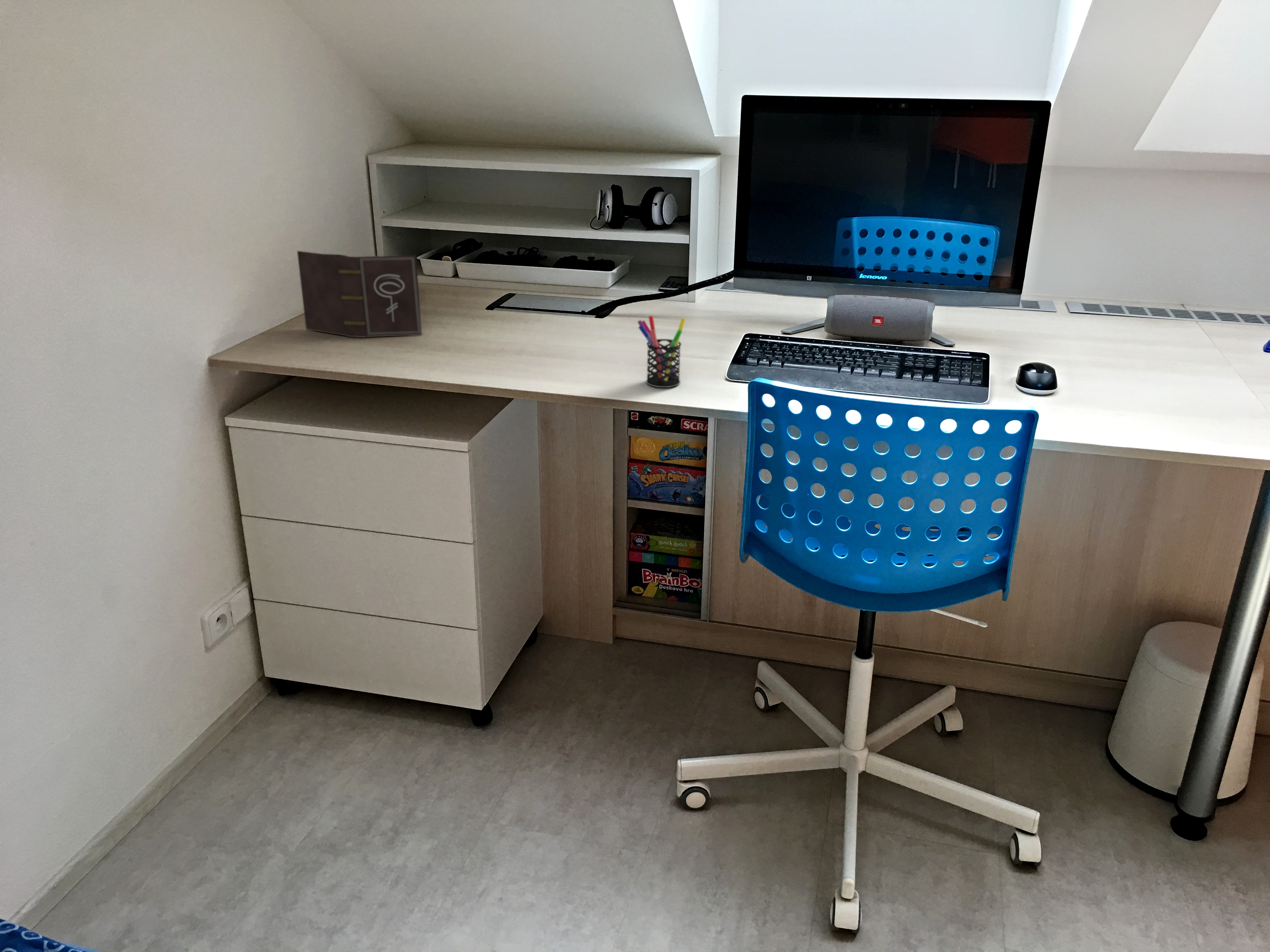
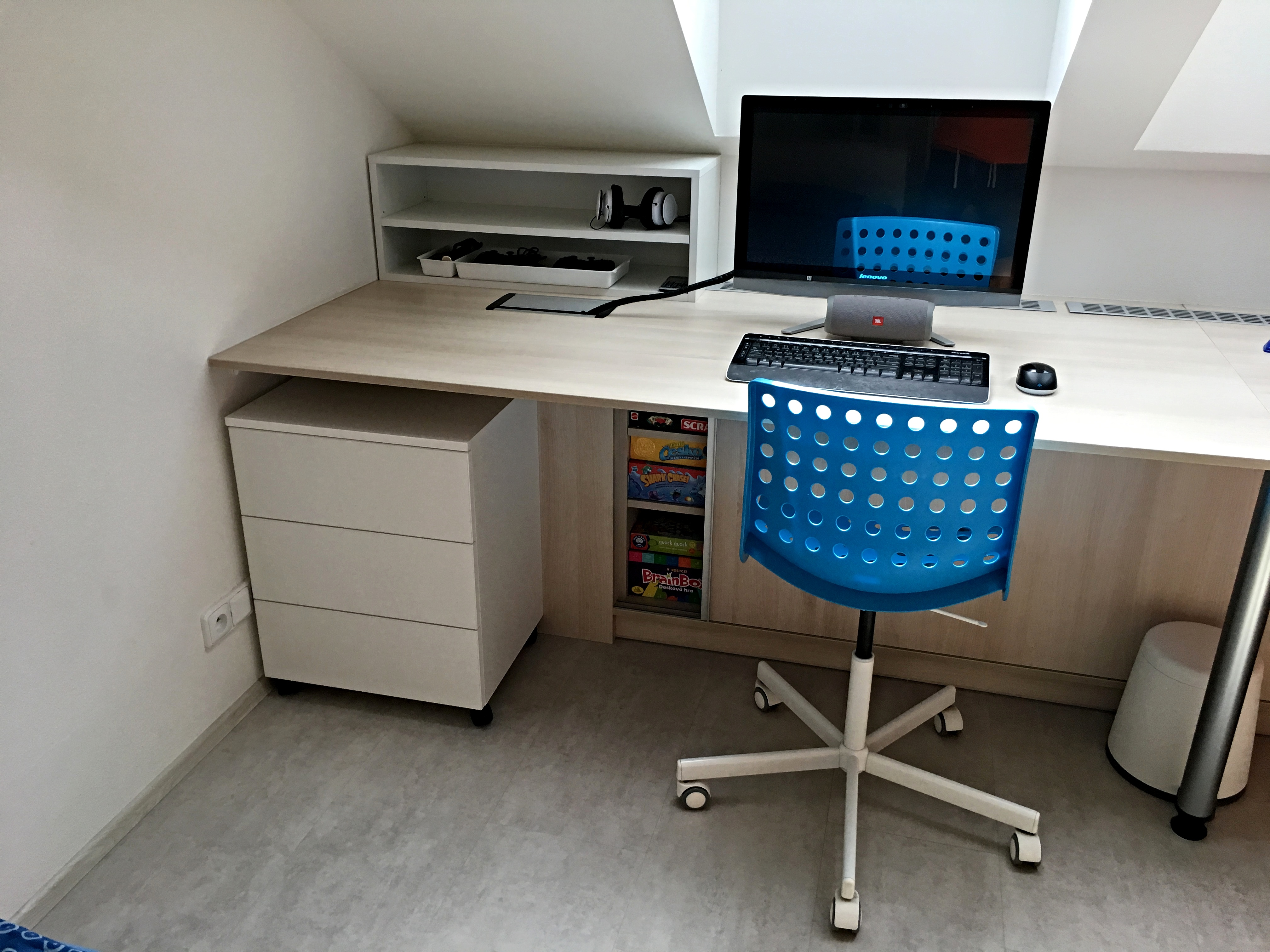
- book (357, 295)
- pen holder (665, 349)
